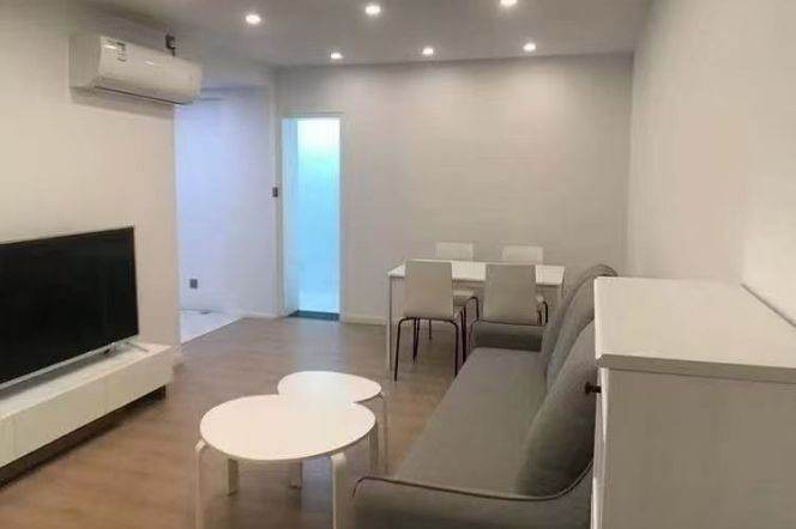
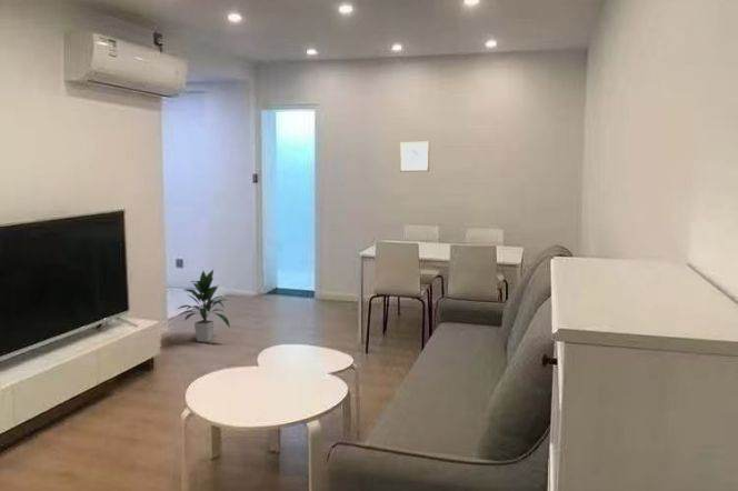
+ indoor plant (205, 305)
+ wall art (413, 157)
